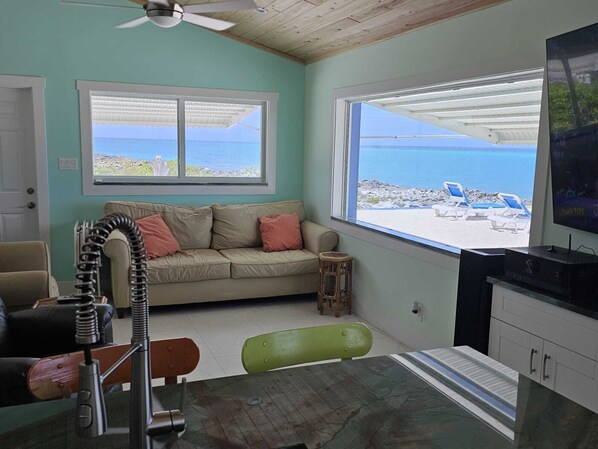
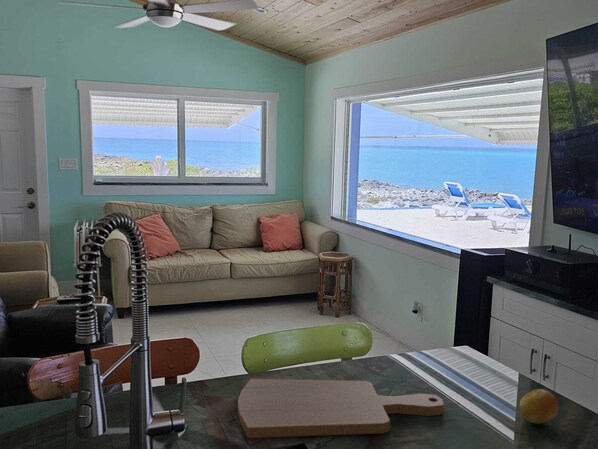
+ cutting board (324, 405)
+ fruit (538, 406)
